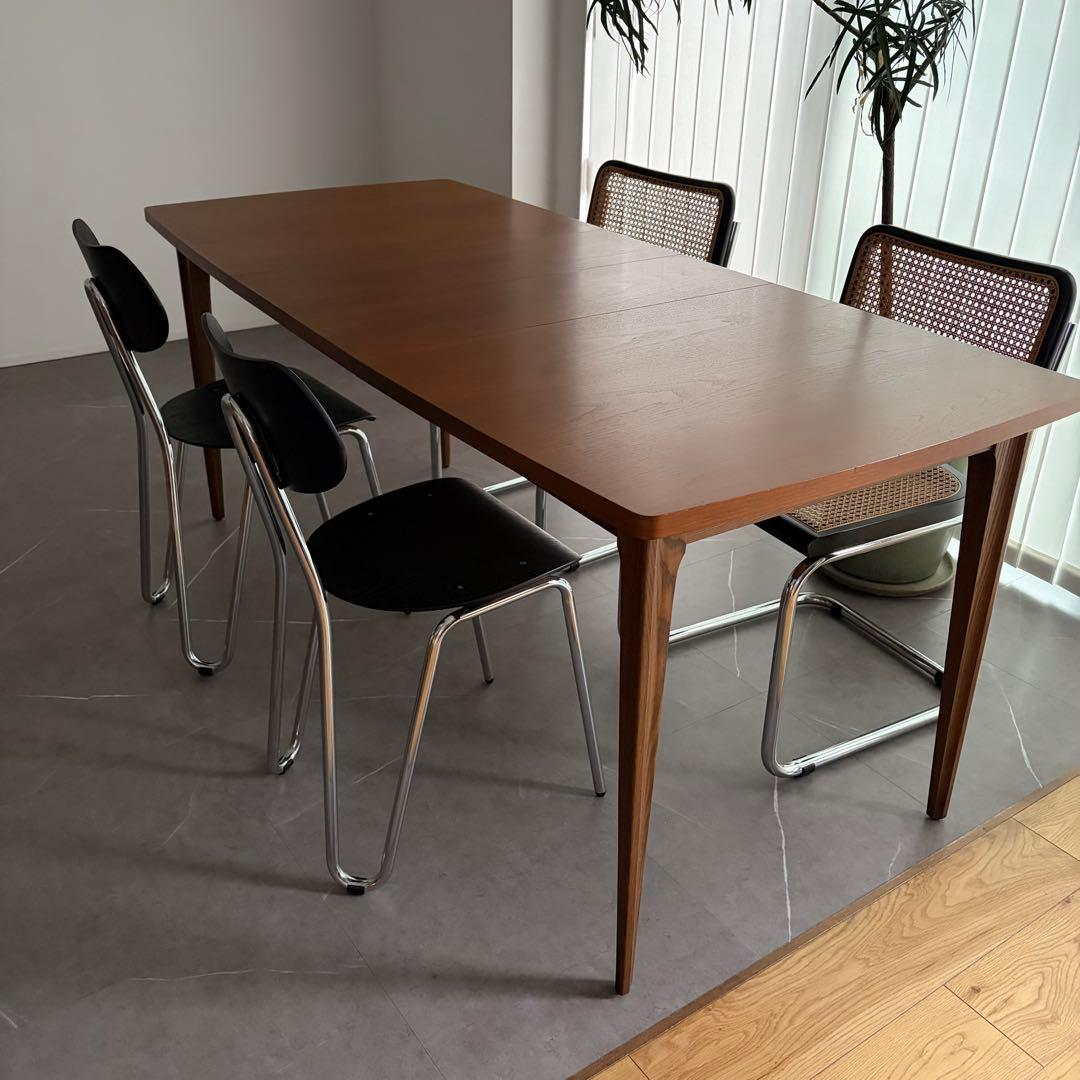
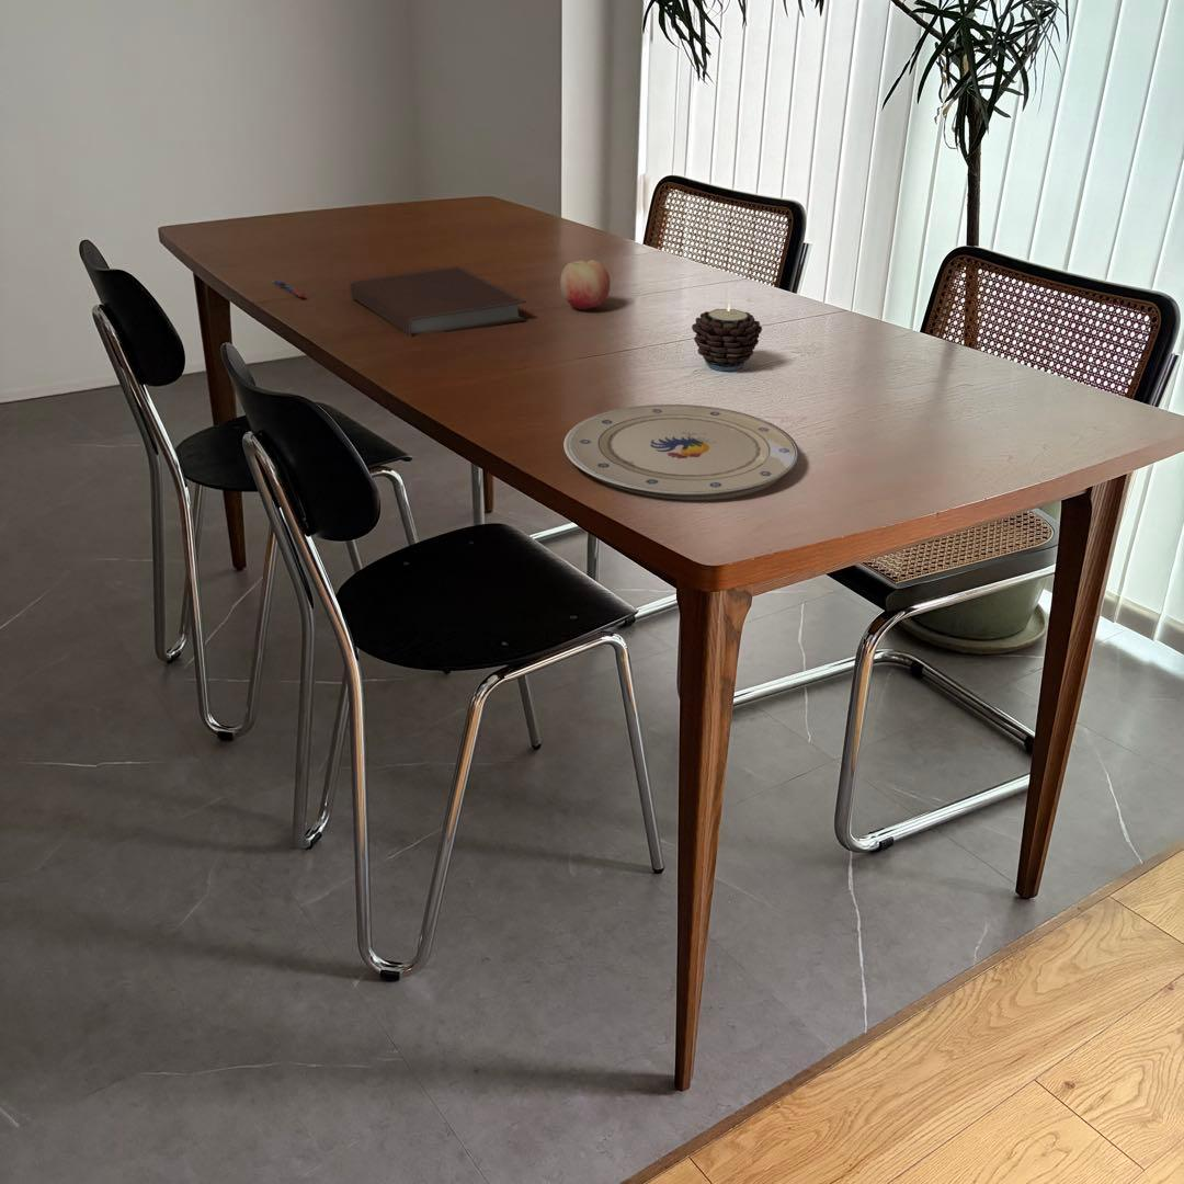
+ pen (287, 287)
+ candle (726, 334)
+ plate (680, 451)
+ fruit (584, 284)
+ notebook (436, 299)
